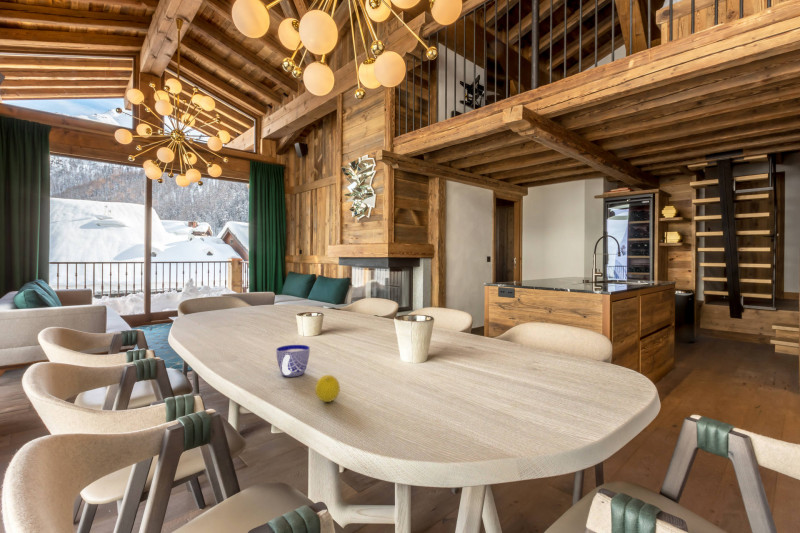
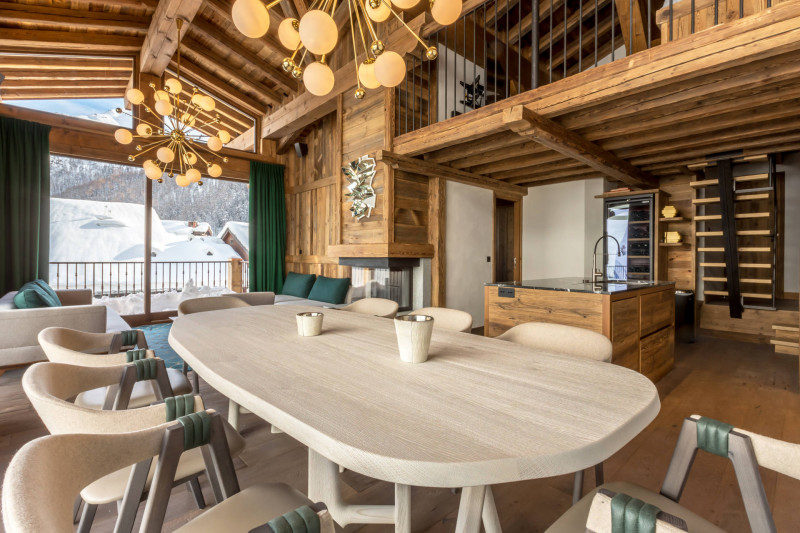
- cup (291, 362)
- fruit (327, 388)
